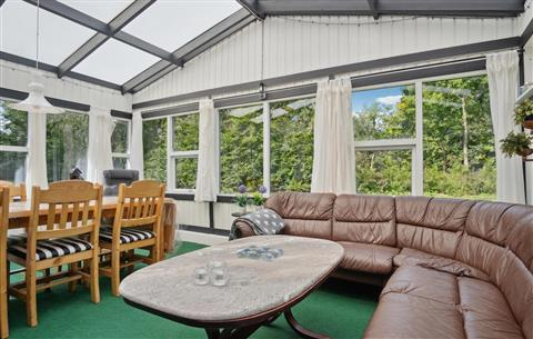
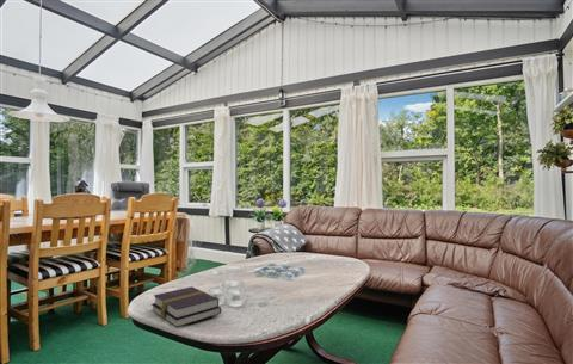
+ book (185, 304)
